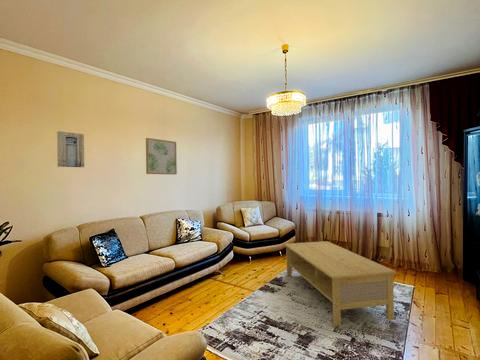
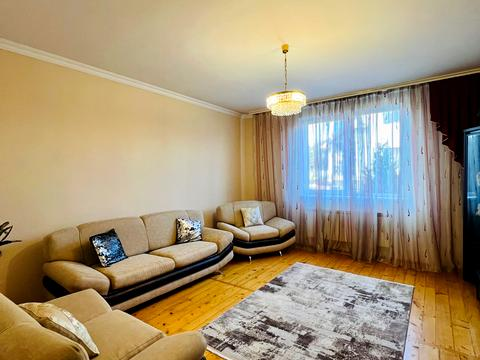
- coffee table (330, 274)
- wall art (161, 157)
- wall art (71, 149)
